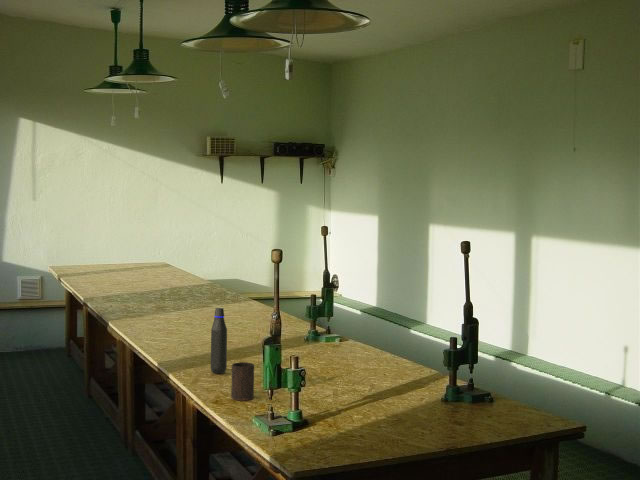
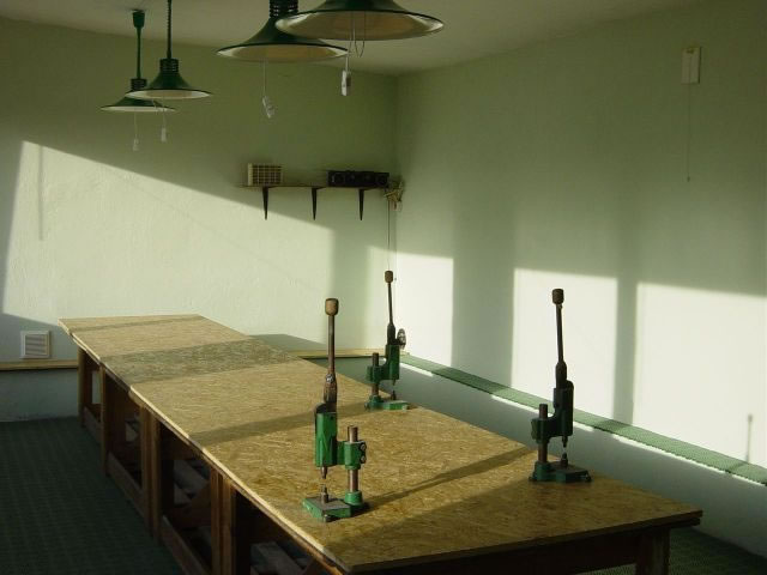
- water bottle (219, 340)
- cup (242, 381)
